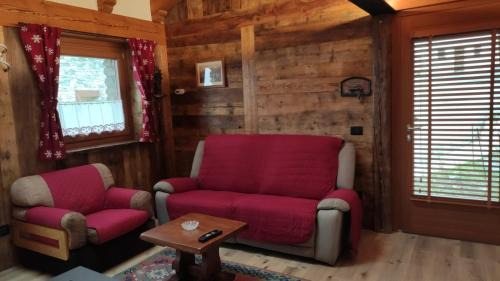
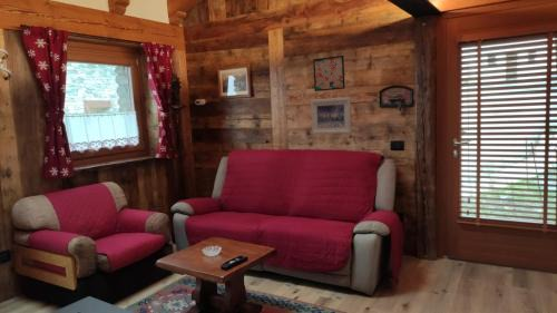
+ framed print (330, 116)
+ wall art (329, 74)
